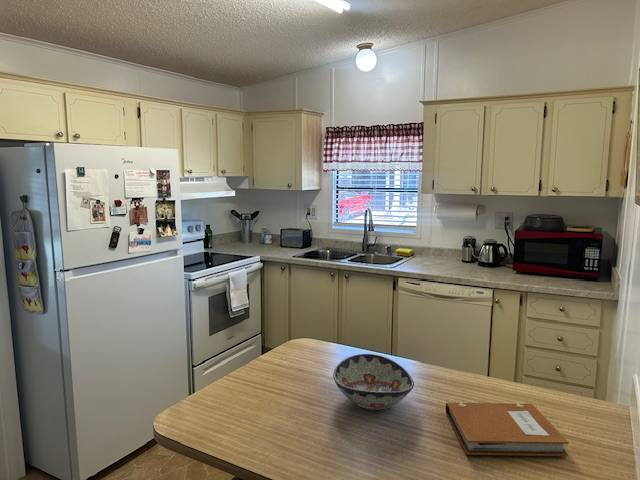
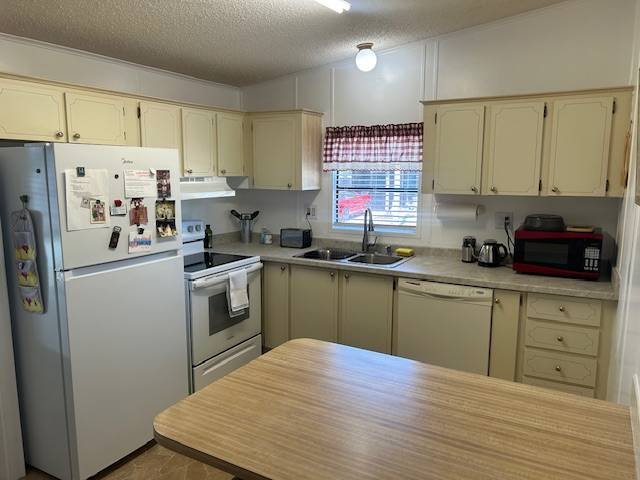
- notebook (503, 426)
- decorative bowl (372, 386)
